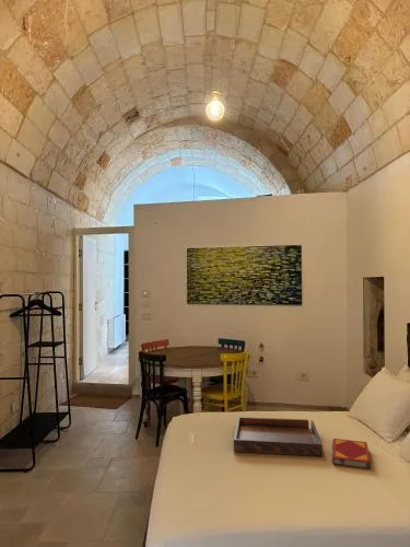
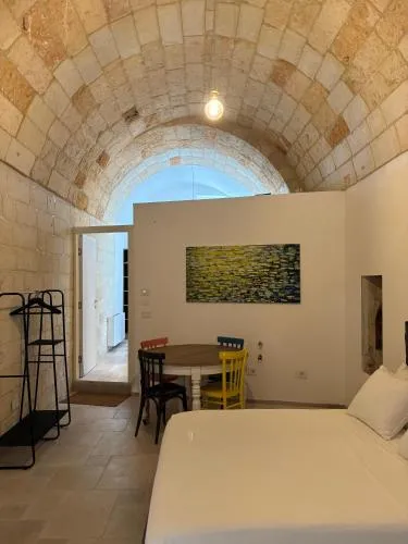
- hardback book (350, 452)
- serving tray (276, 434)
